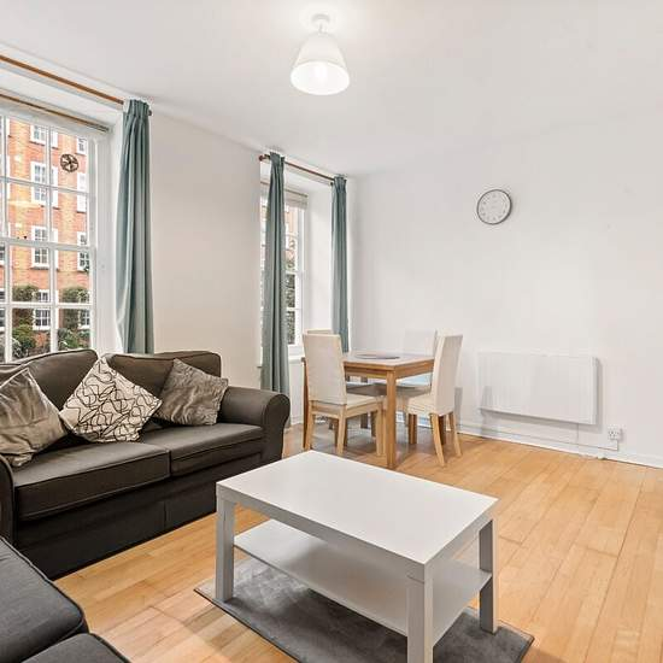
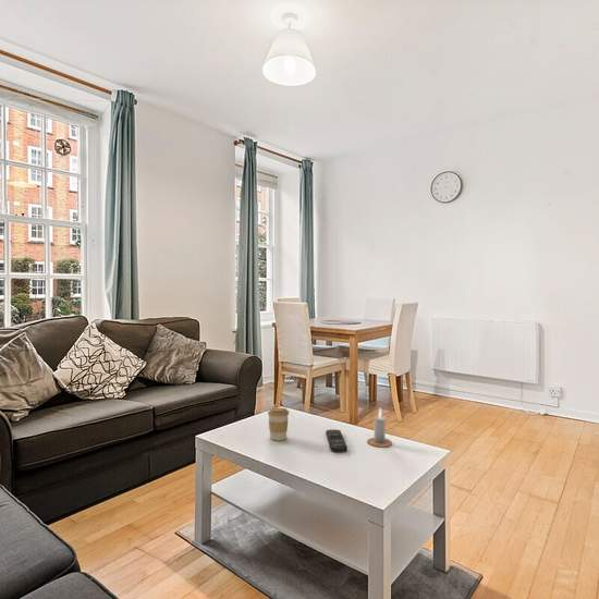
+ remote control (335, 439)
+ candle (379, 425)
+ coffee cup (278, 423)
